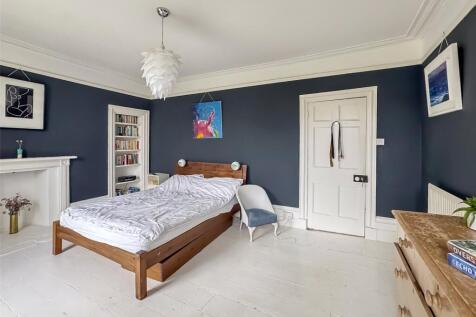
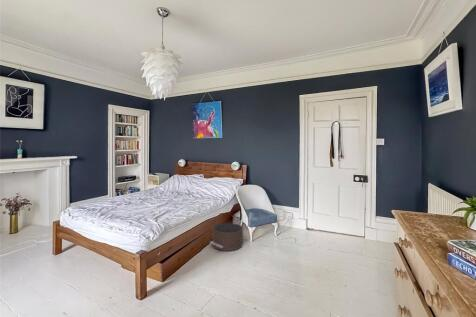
+ pouf (229, 236)
